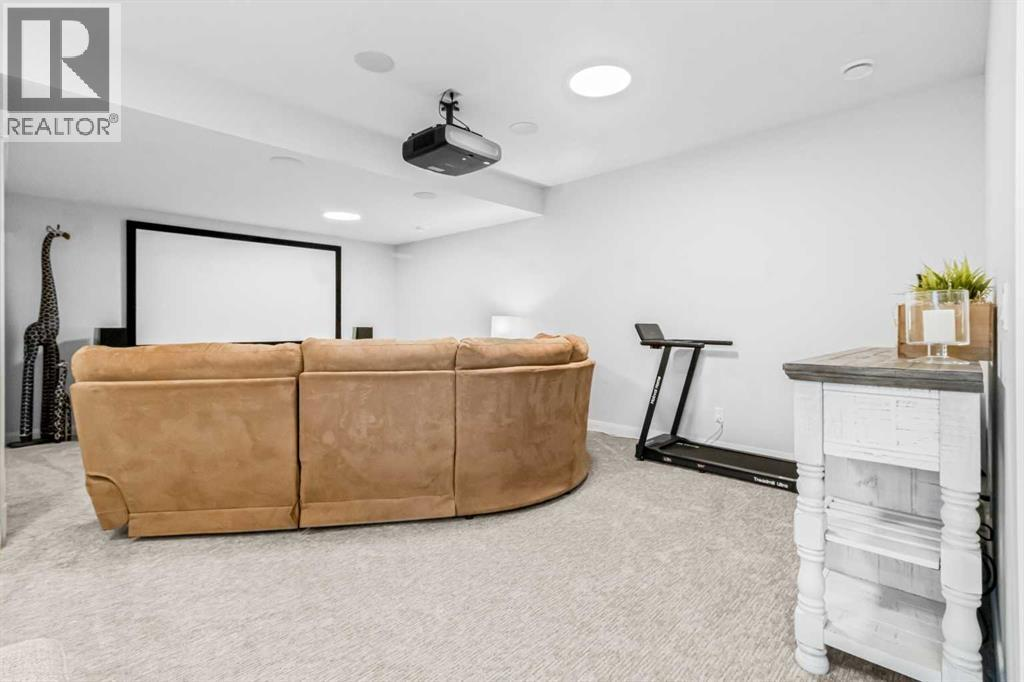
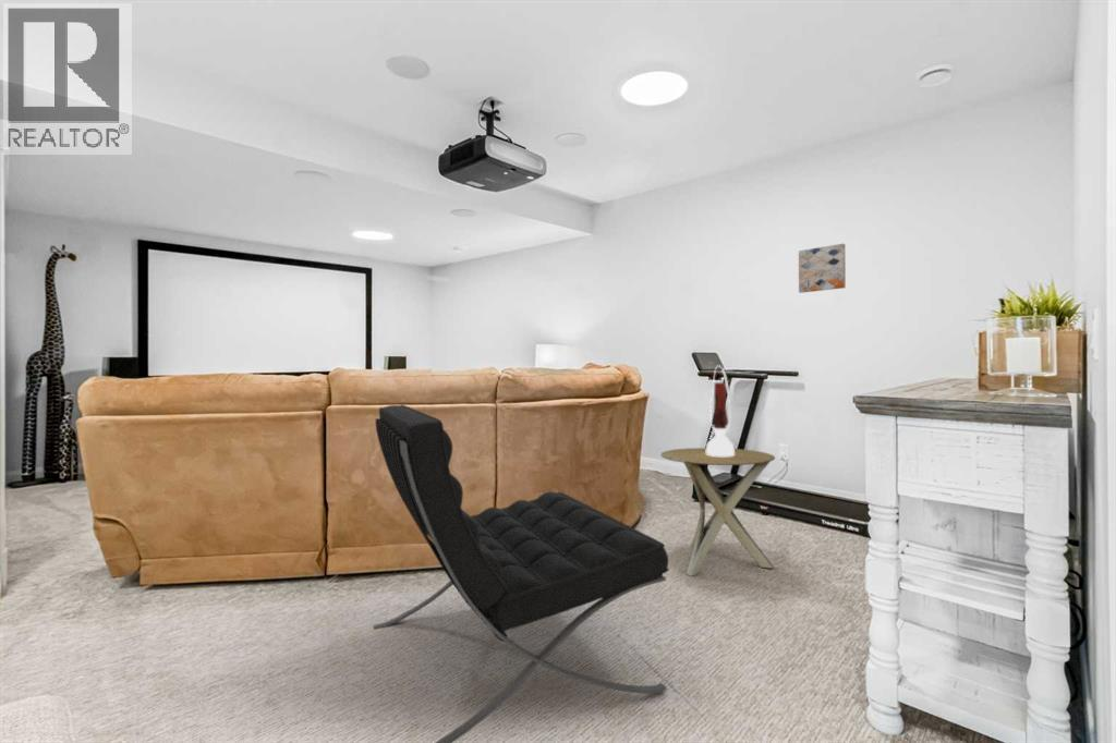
+ lounge chair (506, 531)
+ wall art (821, 268)
+ side table (716, 507)
+ table lamp (719, 410)
